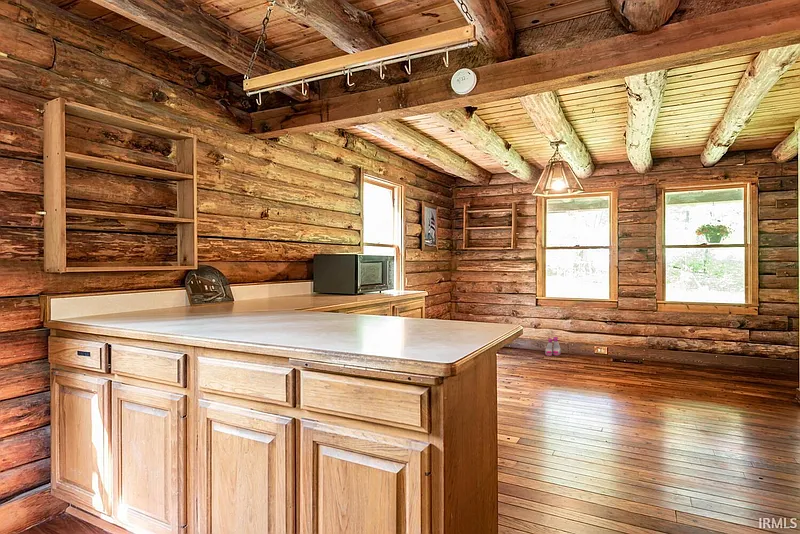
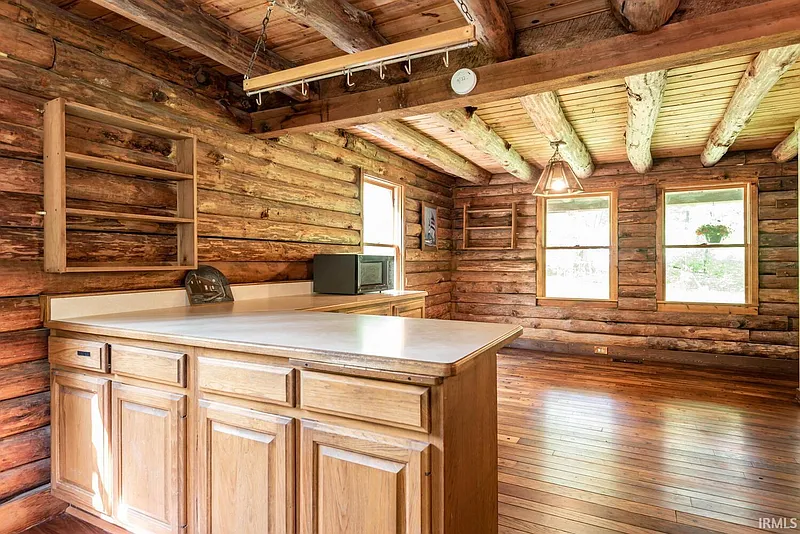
- boots (551, 345)
